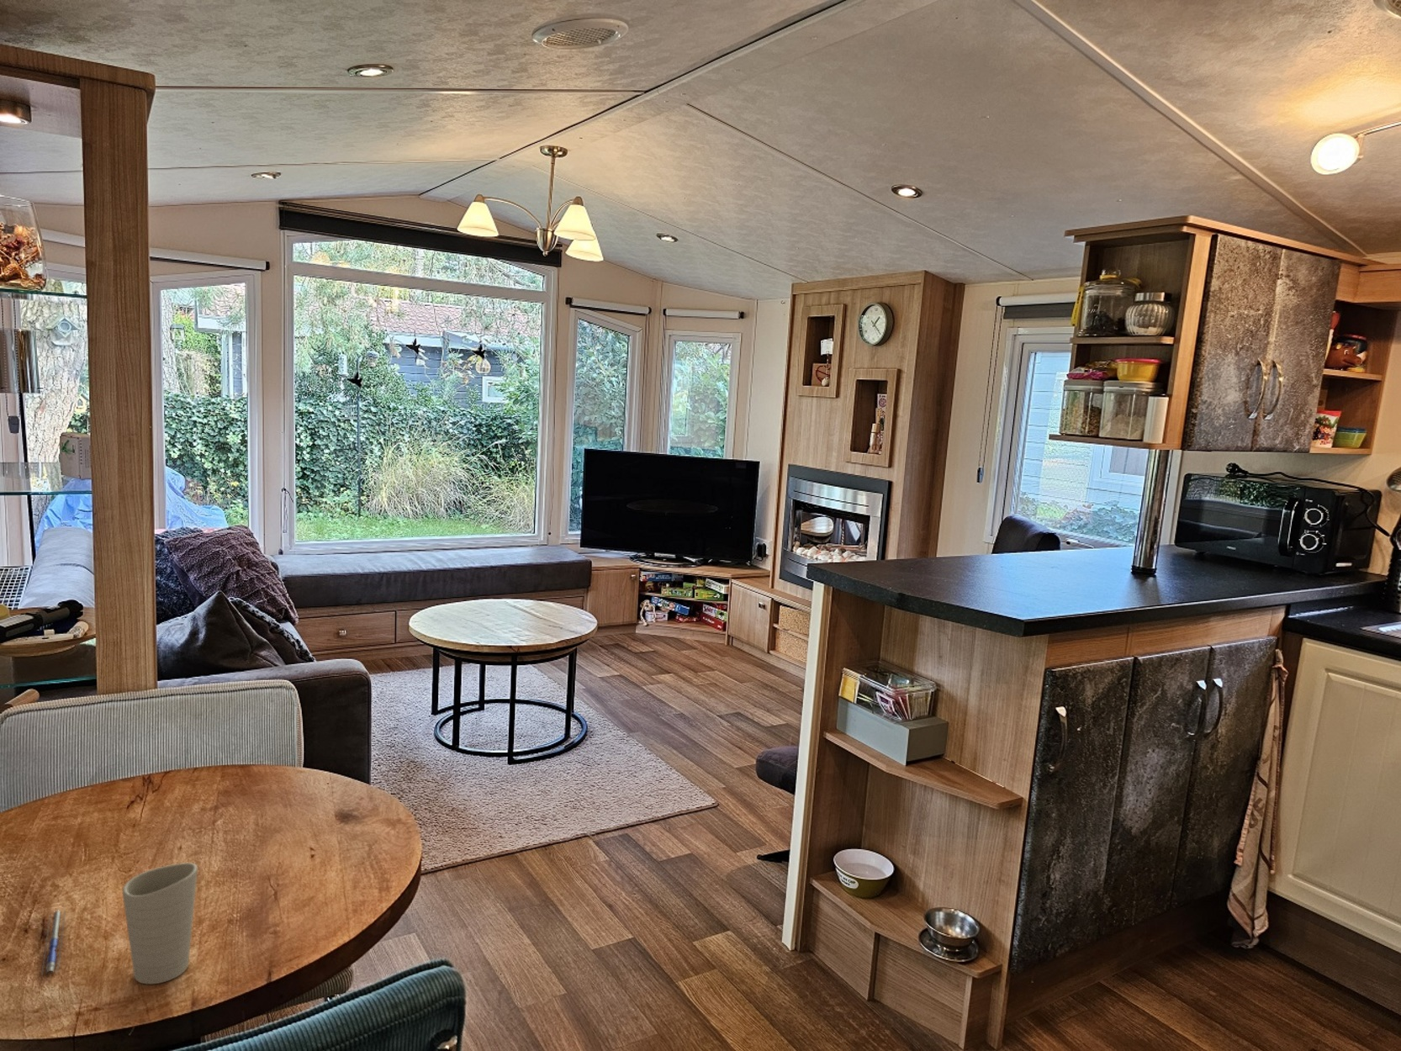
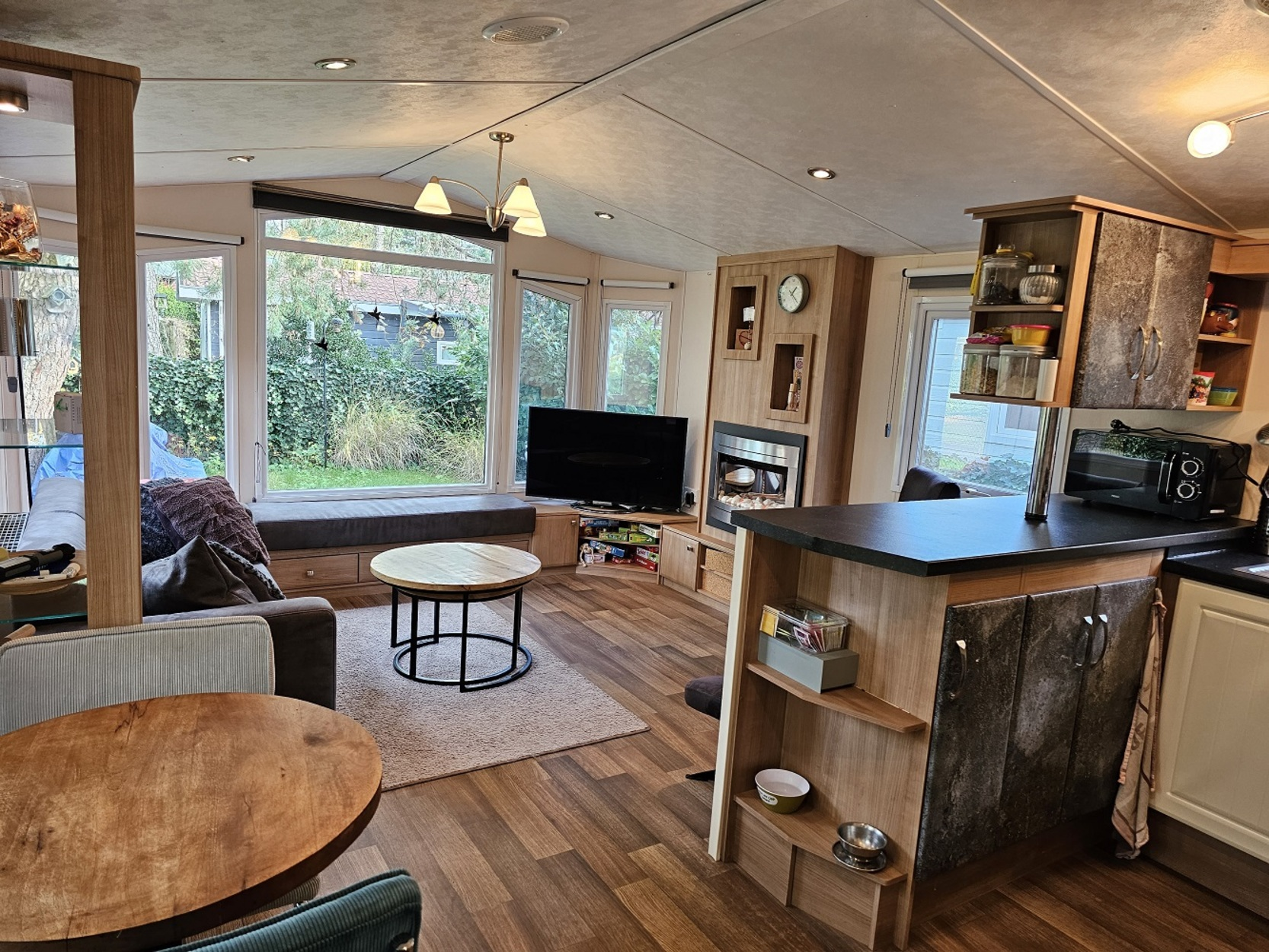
- pen (54, 939)
- cup (160, 921)
